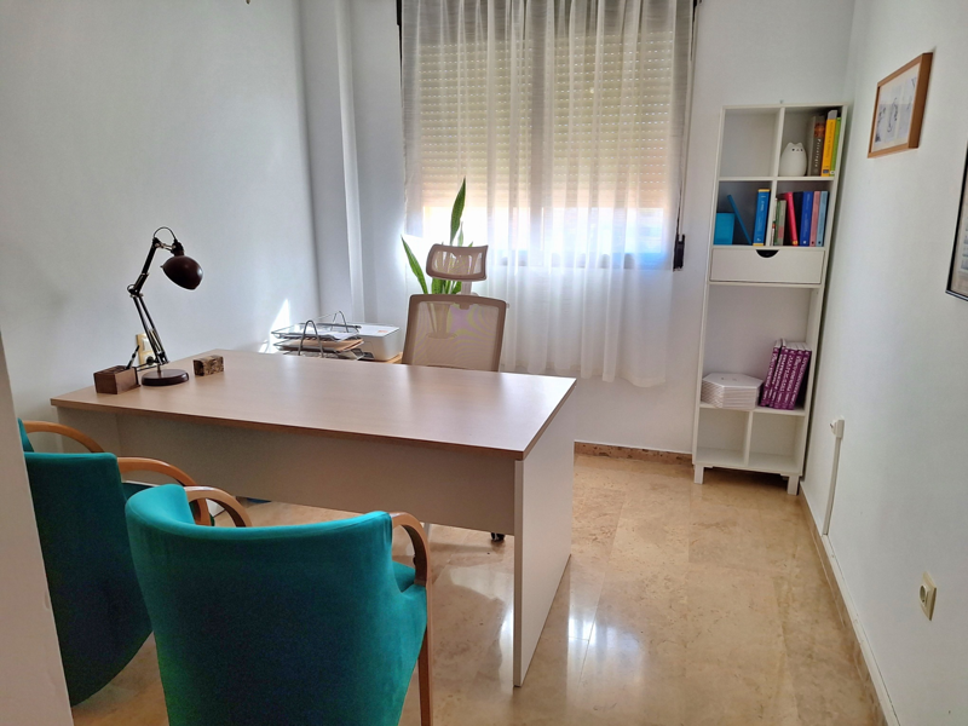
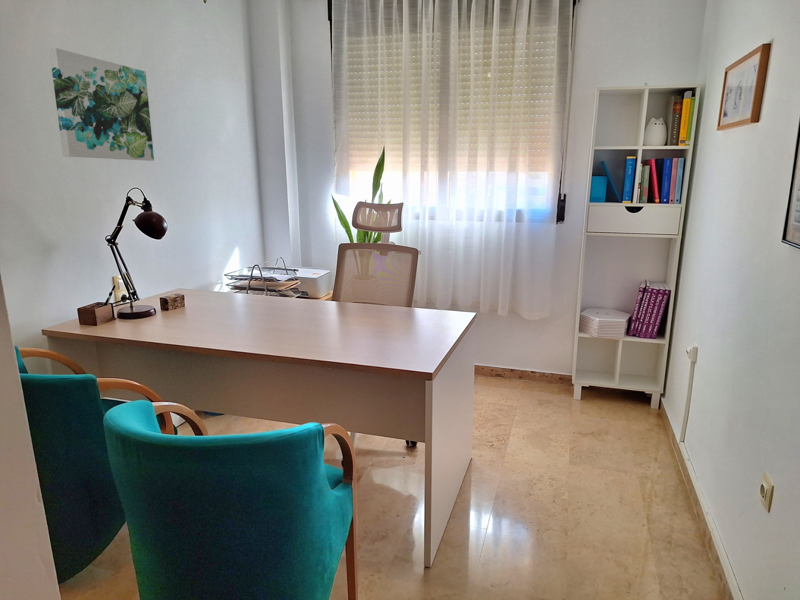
+ wall art (107, 110)
